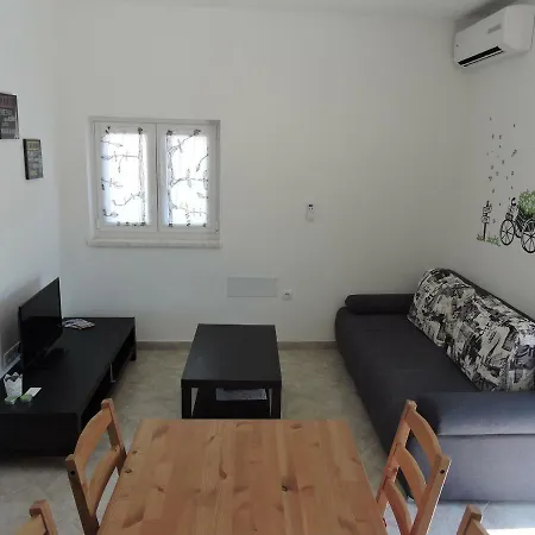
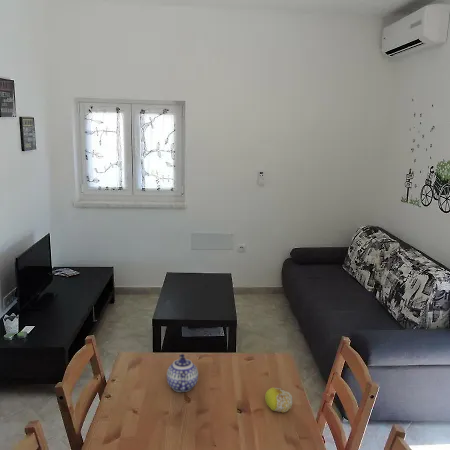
+ teapot (182, 372)
+ fruit (278, 398)
